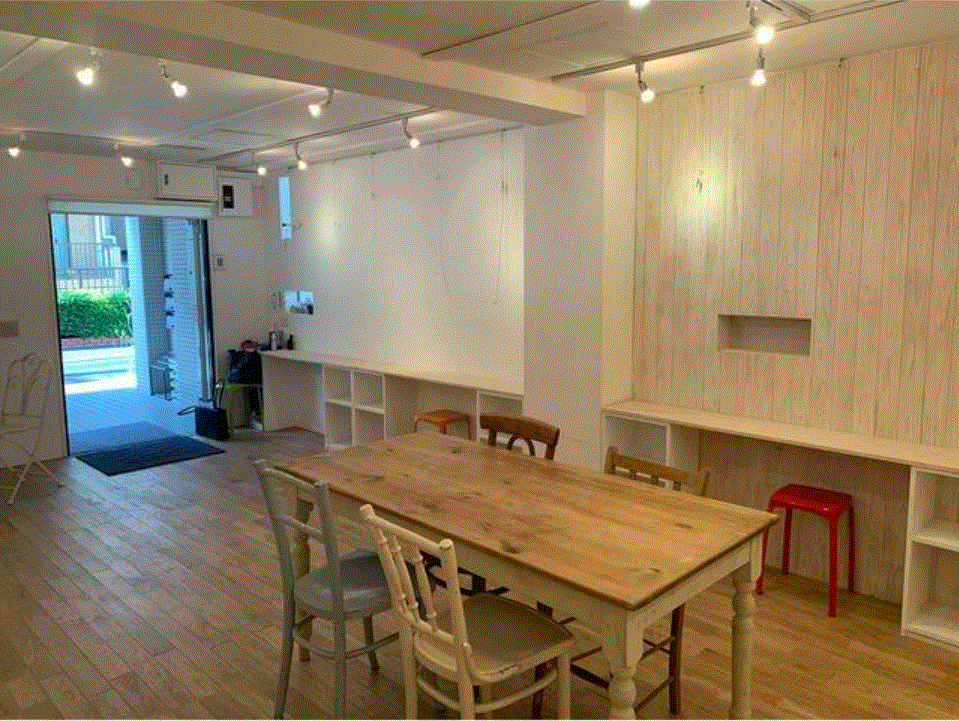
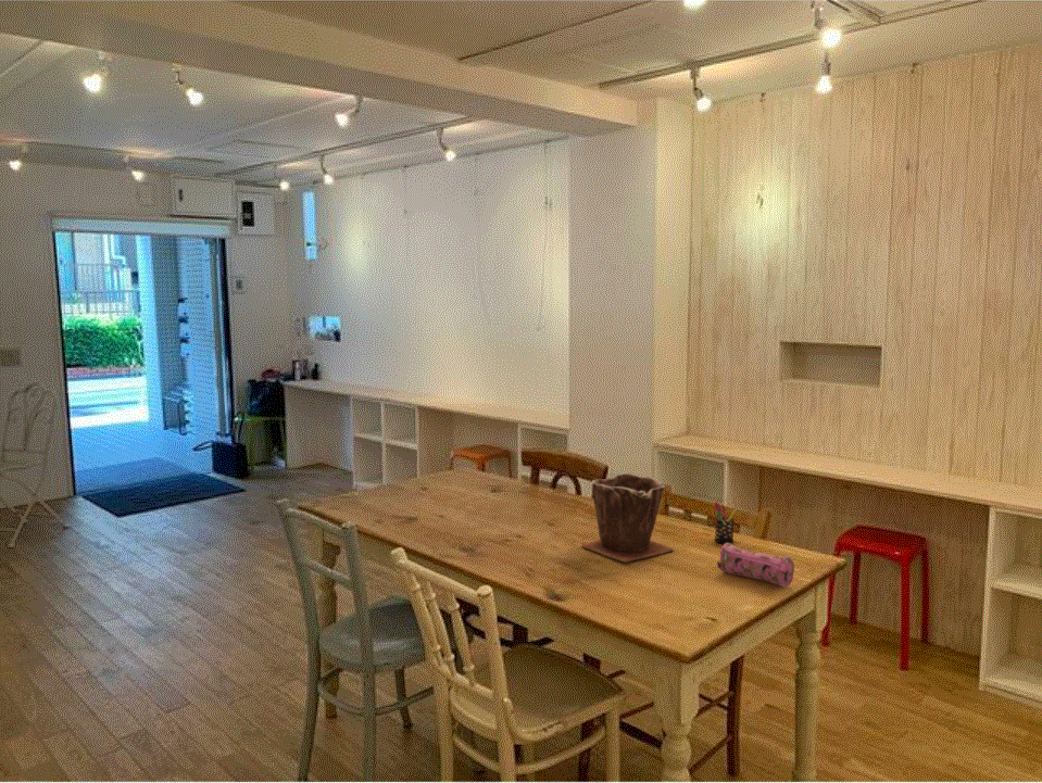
+ pencil case (755, 564)
+ plant pot (627, 514)
+ pen holder (721, 522)
